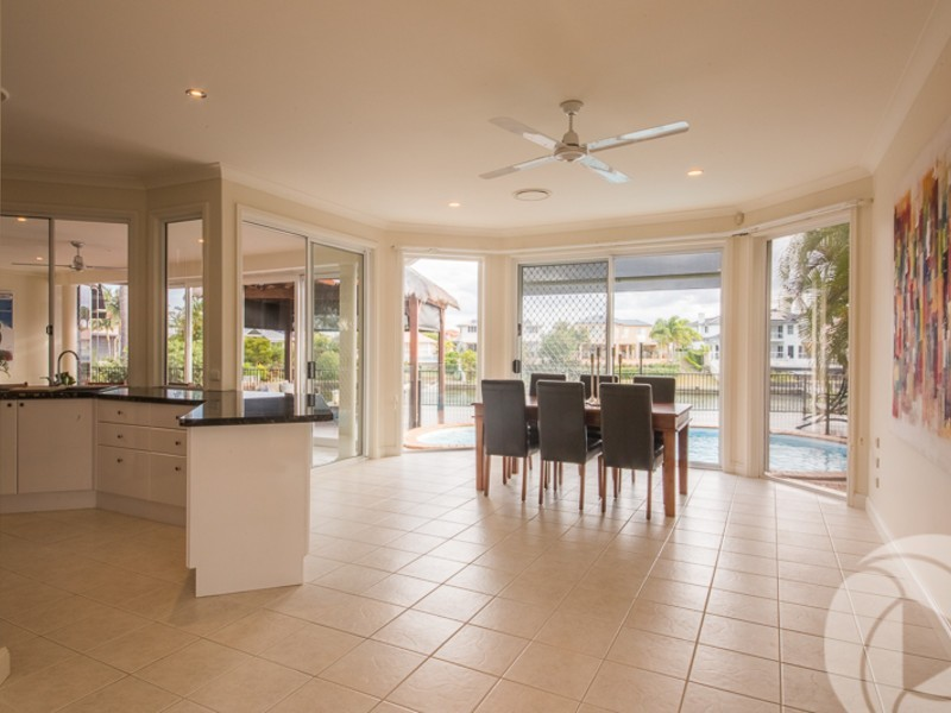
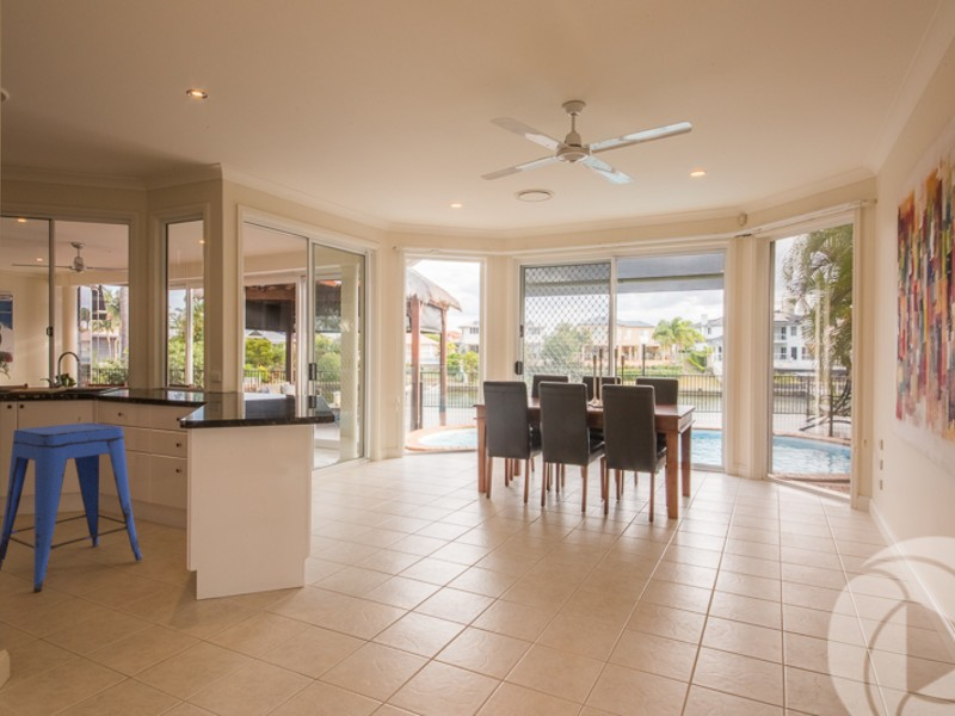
+ bar stool (60, 495)
